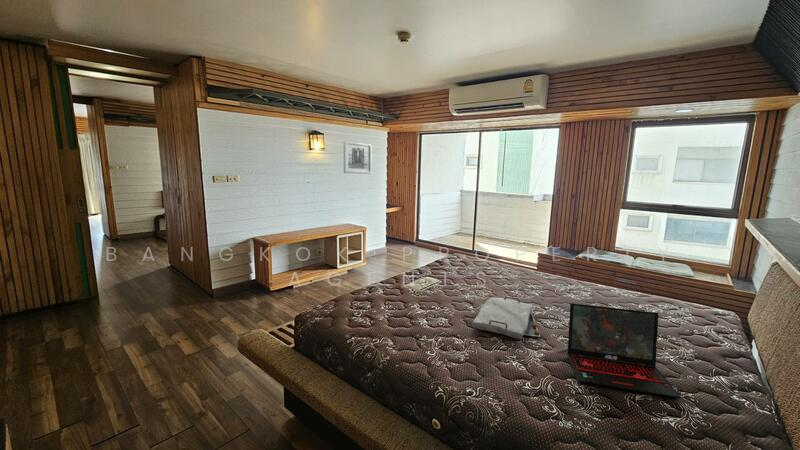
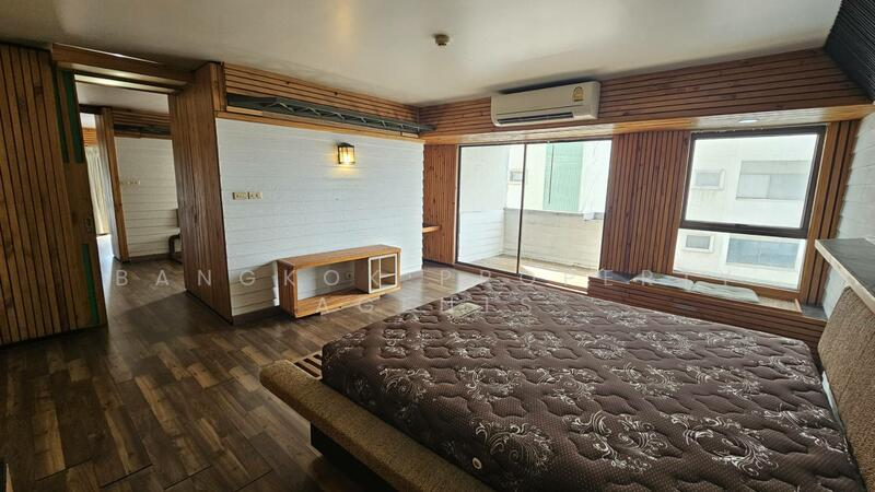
- serving tray (510, 315)
- laptop (619, 346)
- wall art (358, 158)
